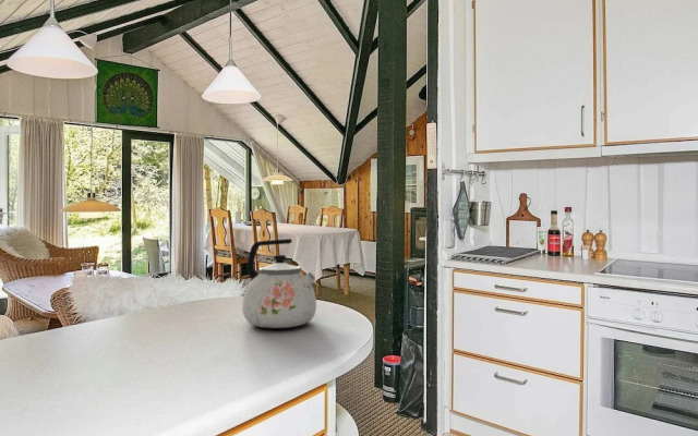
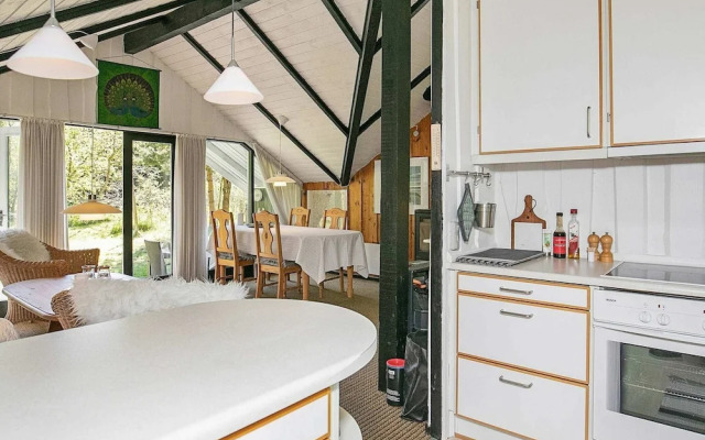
- kettle (280, 281)
